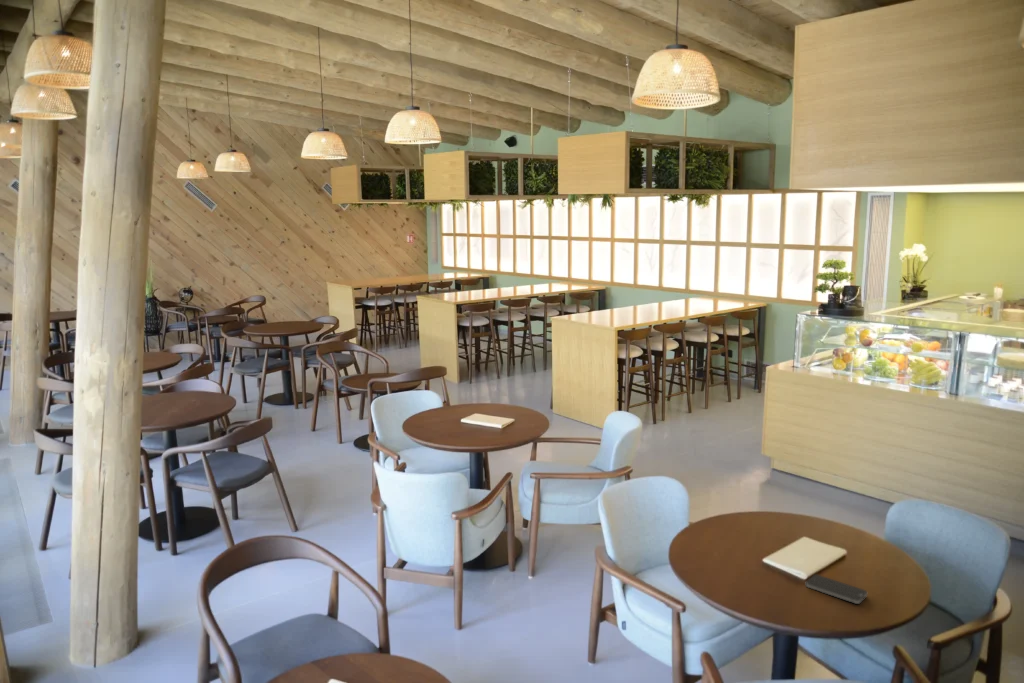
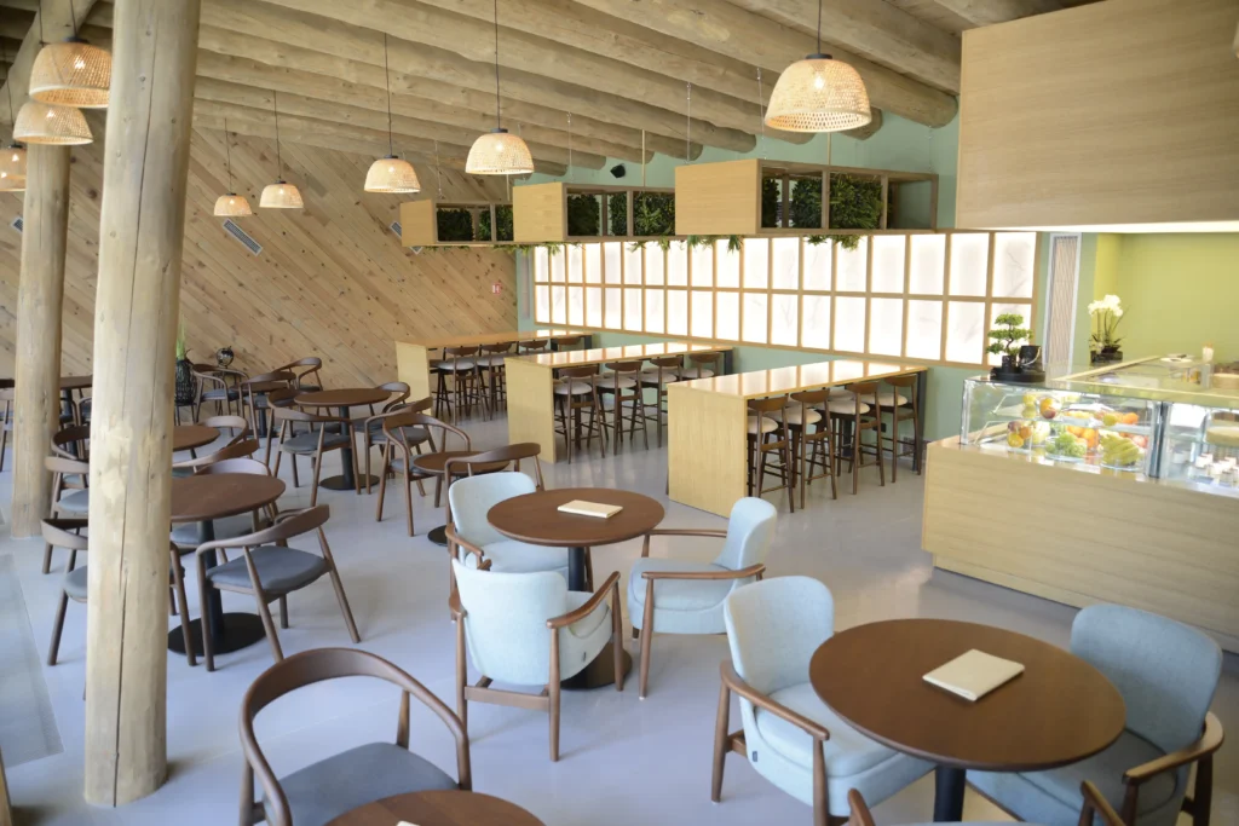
- smartphone (835, 588)
